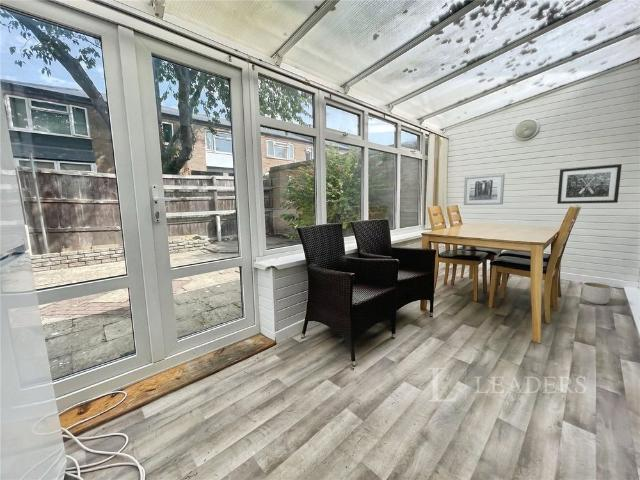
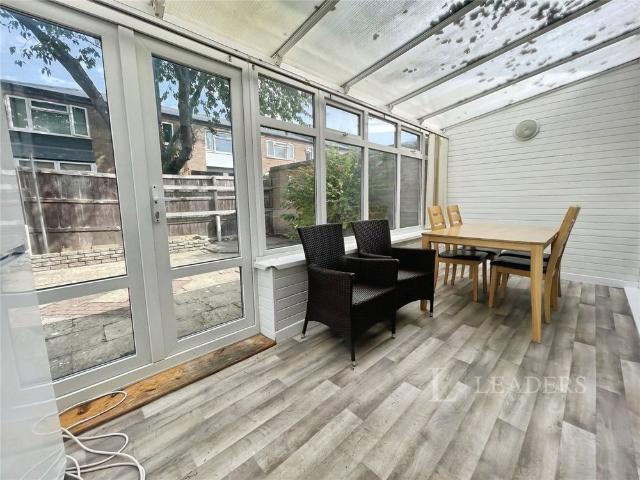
- wall art (587, 185)
- wall art (483, 190)
- planter (596, 293)
